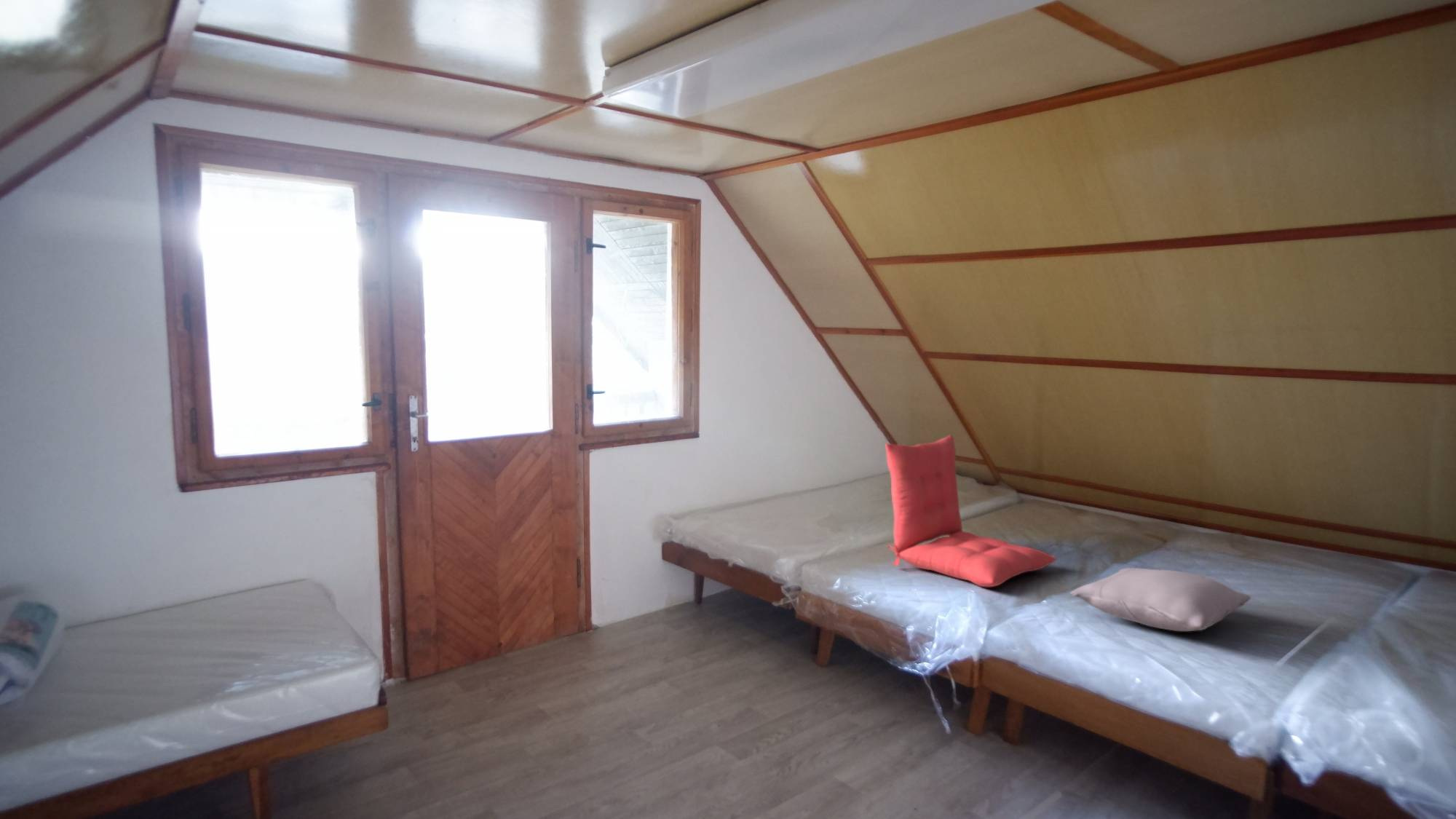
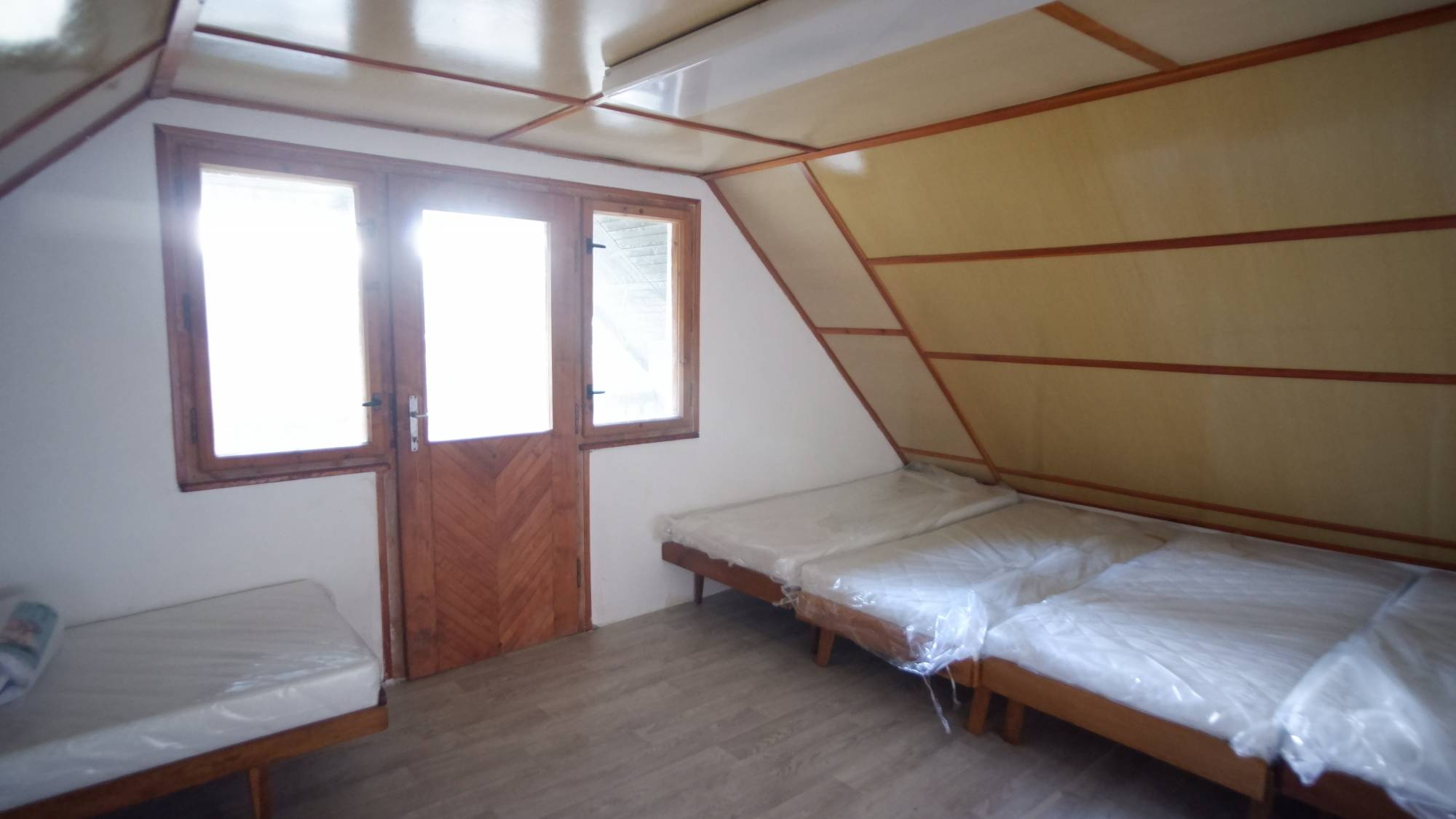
- seat cushion (959, 507)
- pillow (1158, 596)
